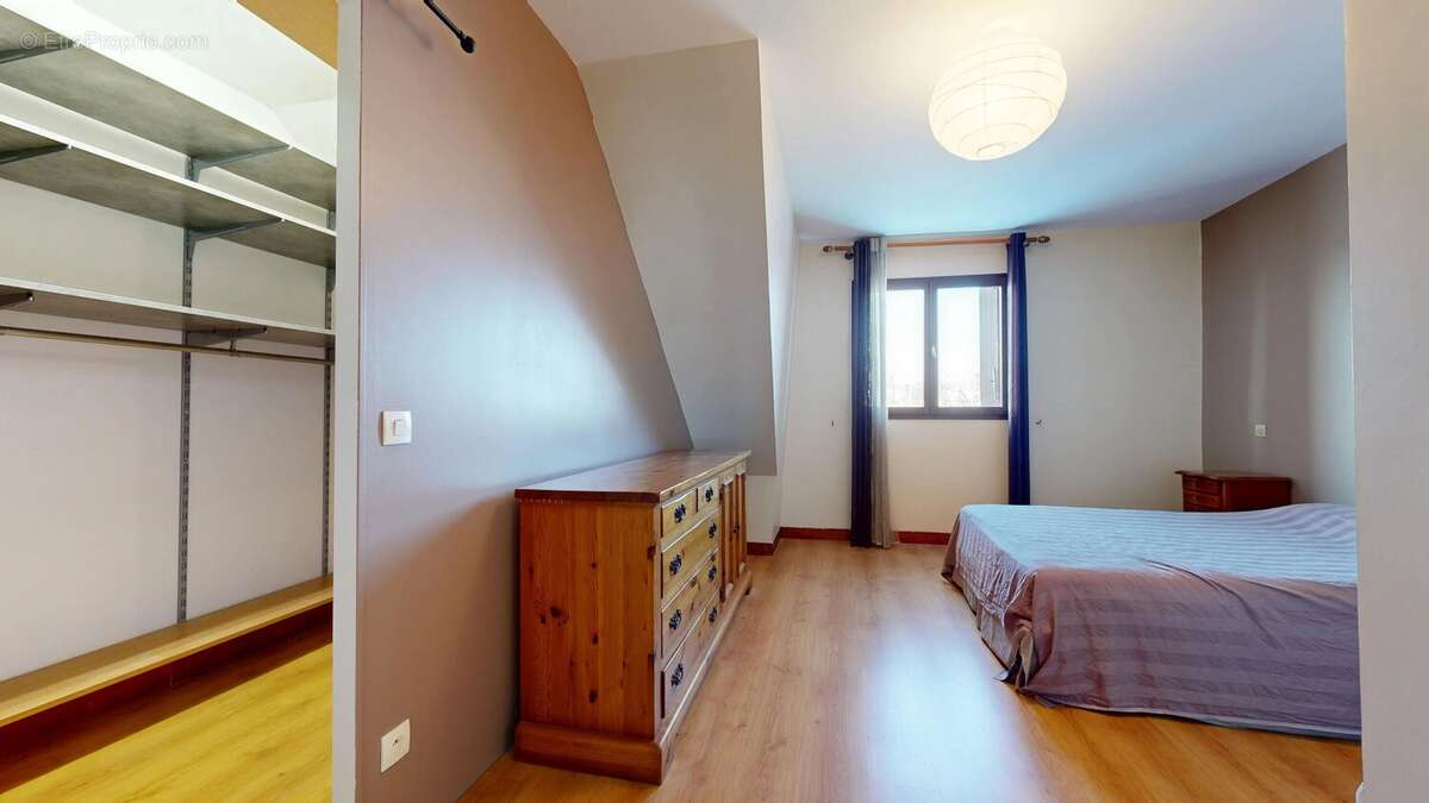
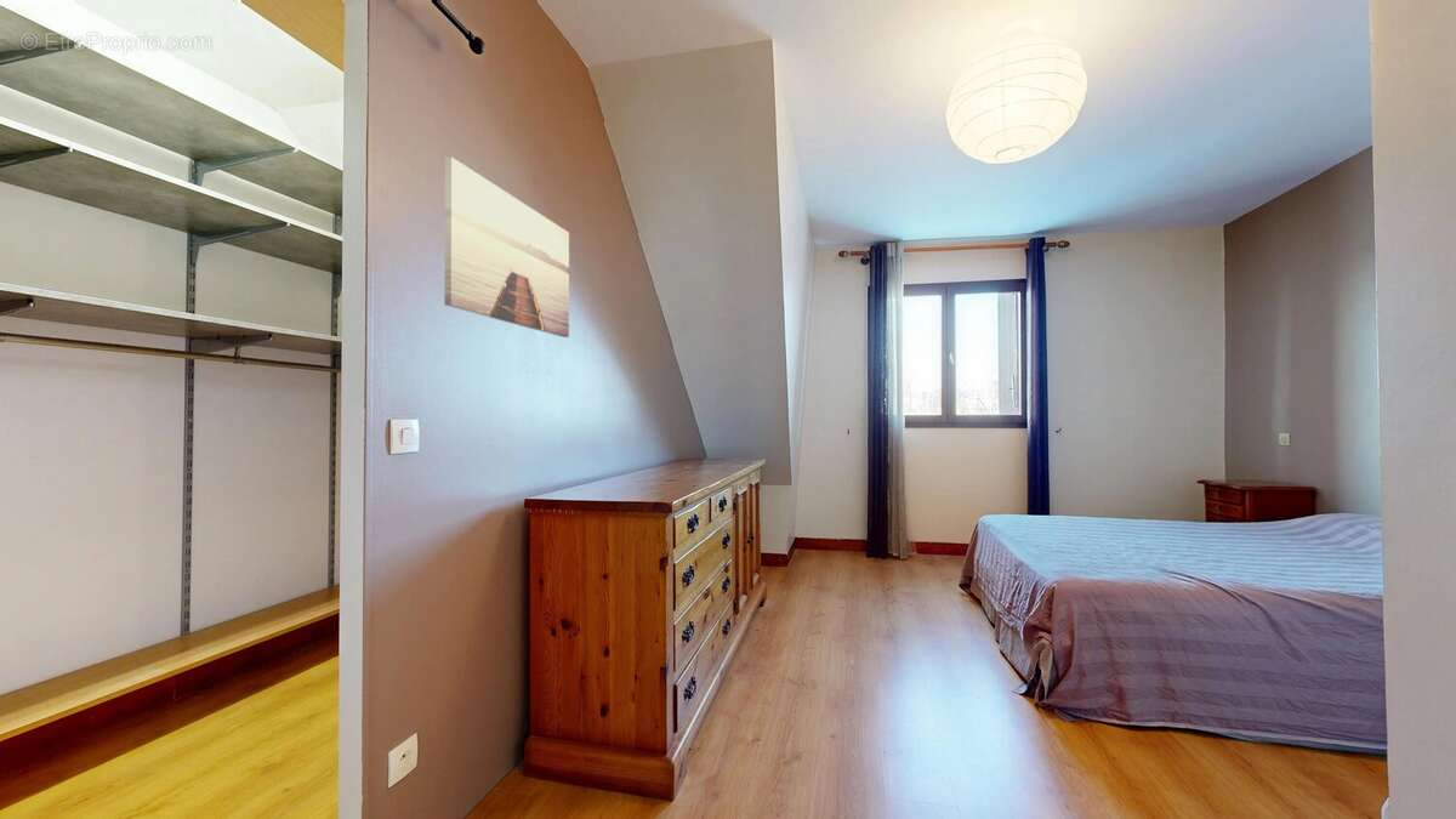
+ wall art (517, 262)
